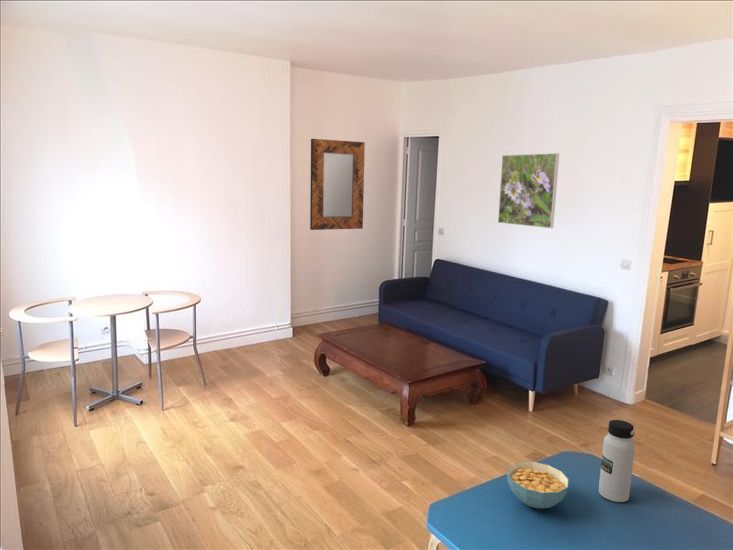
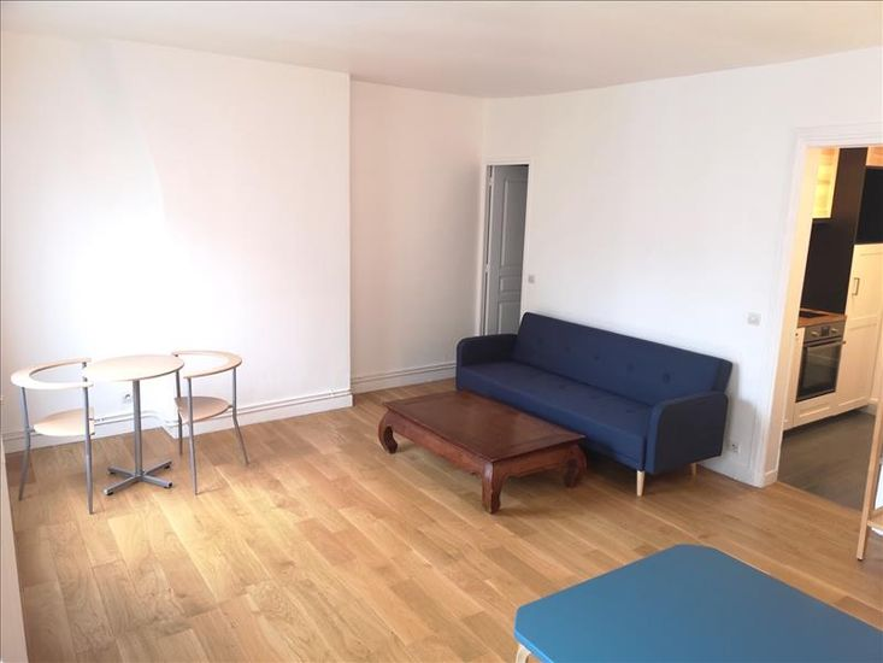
- home mirror (337, 185)
- water bottle (617, 459)
- cereal bowl (536, 489)
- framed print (526, 190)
